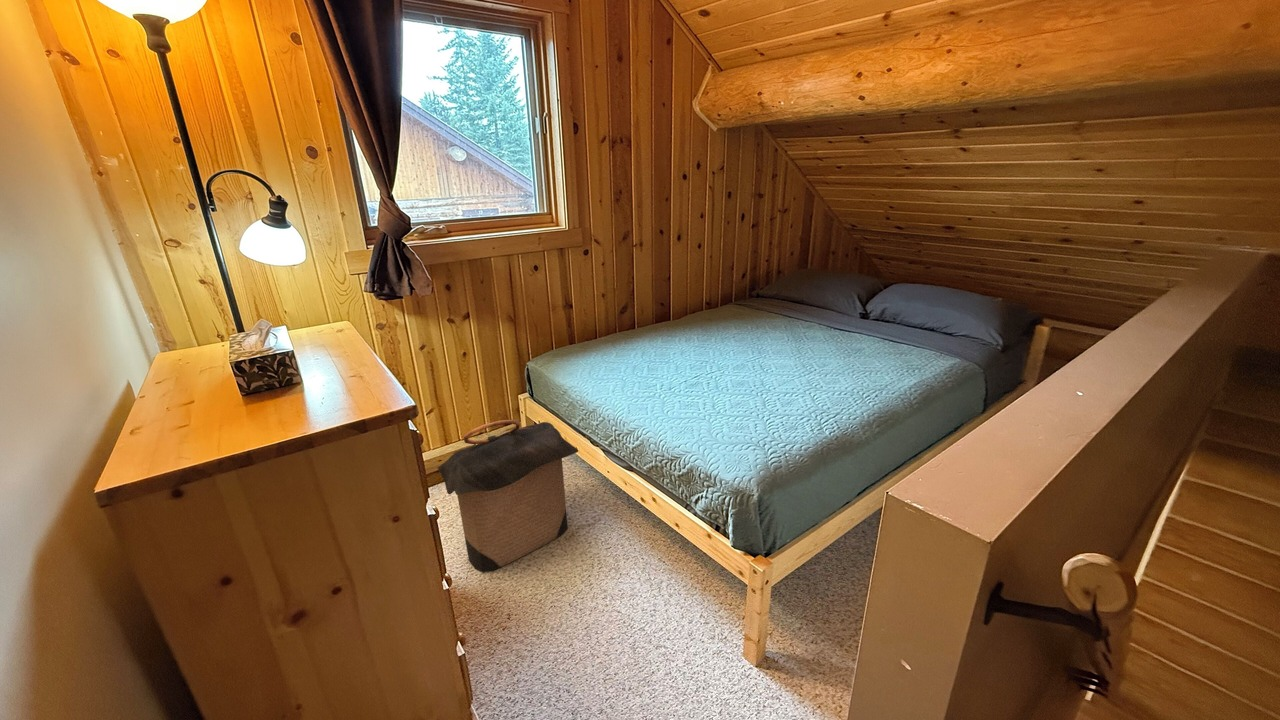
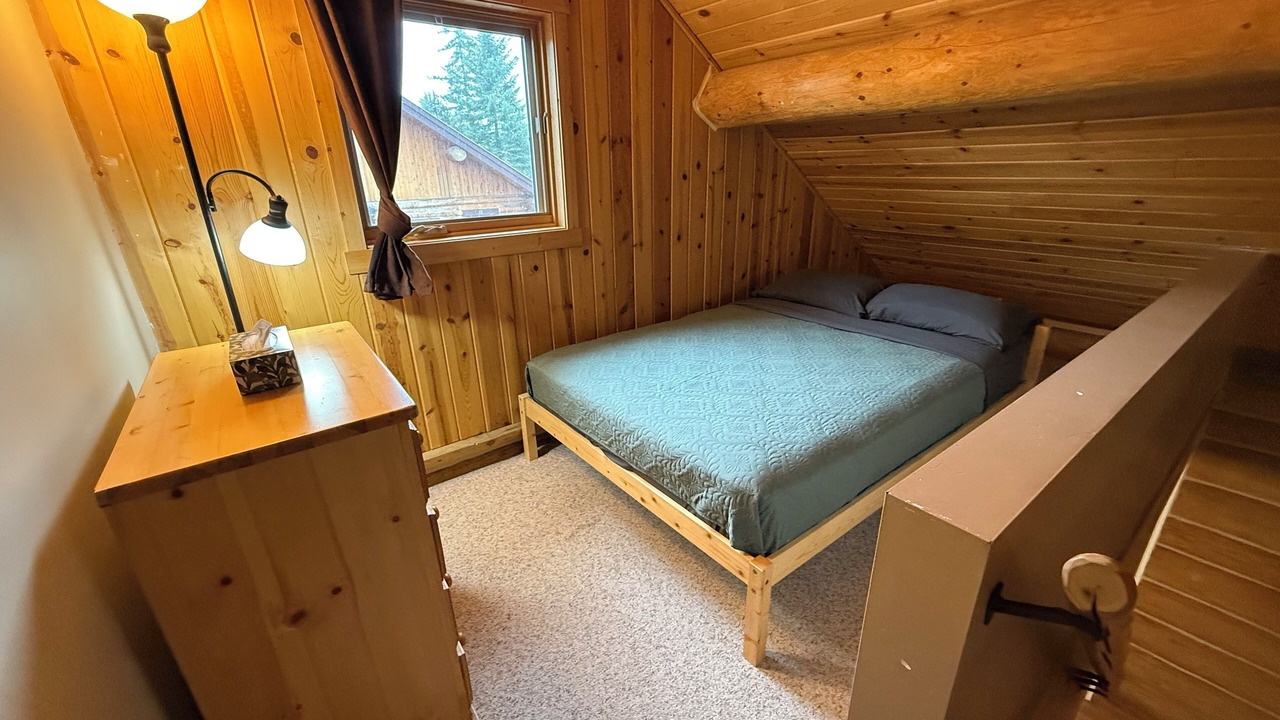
- laundry hamper (512, 476)
